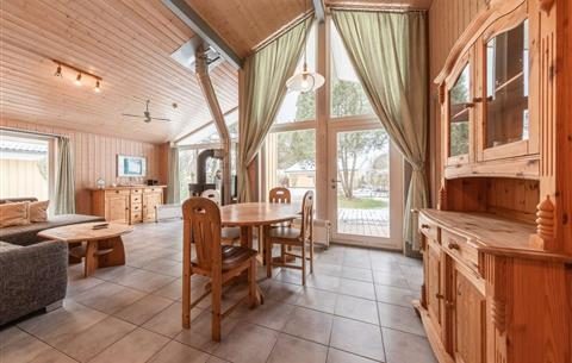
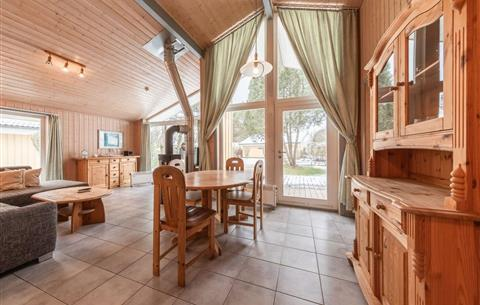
- ceiling fan (147, 109)
